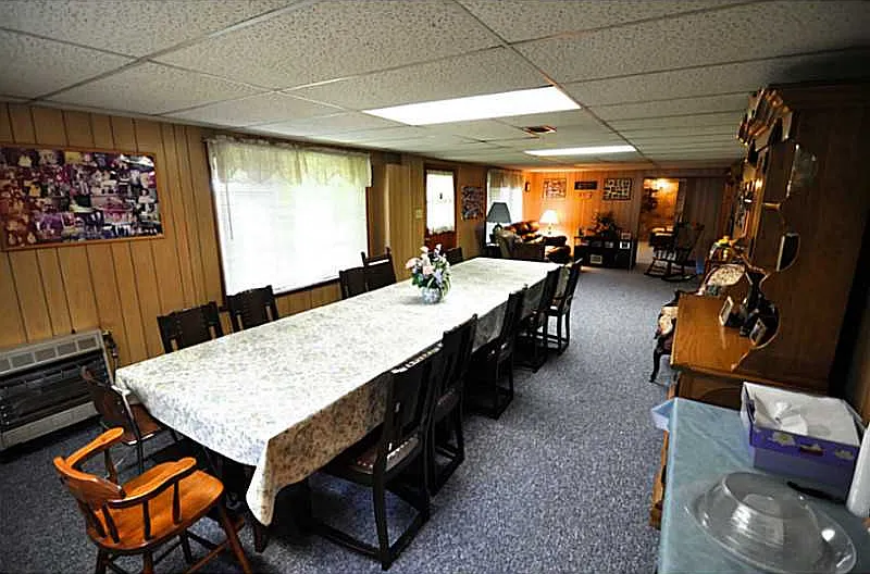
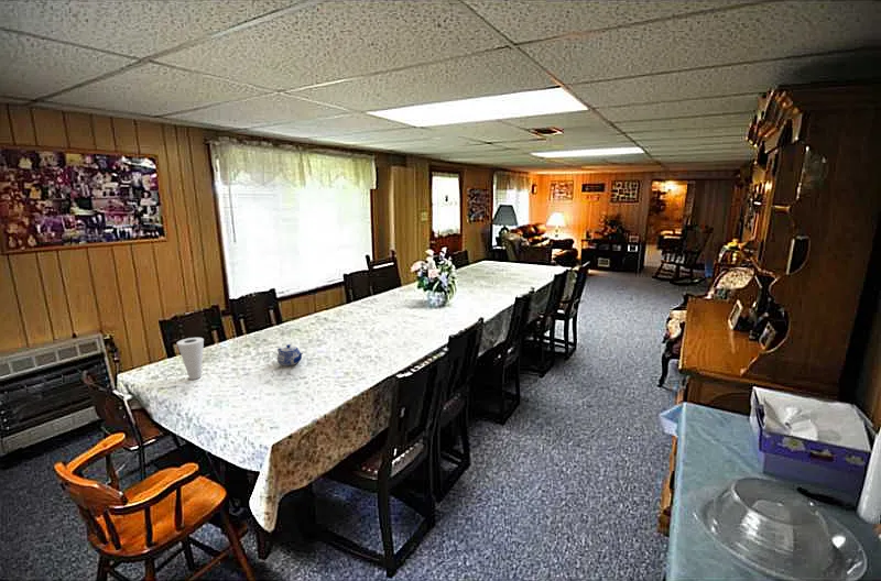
+ cup (193, 359)
+ teapot (290, 354)
